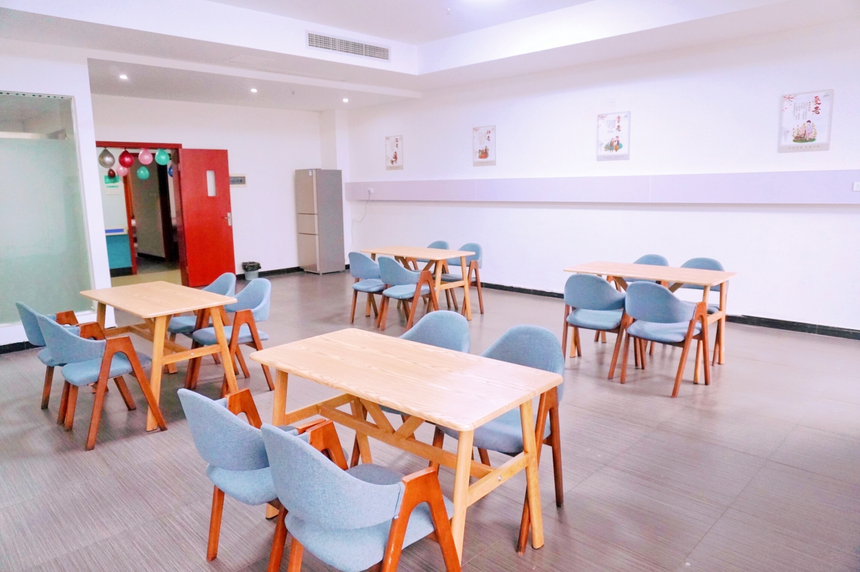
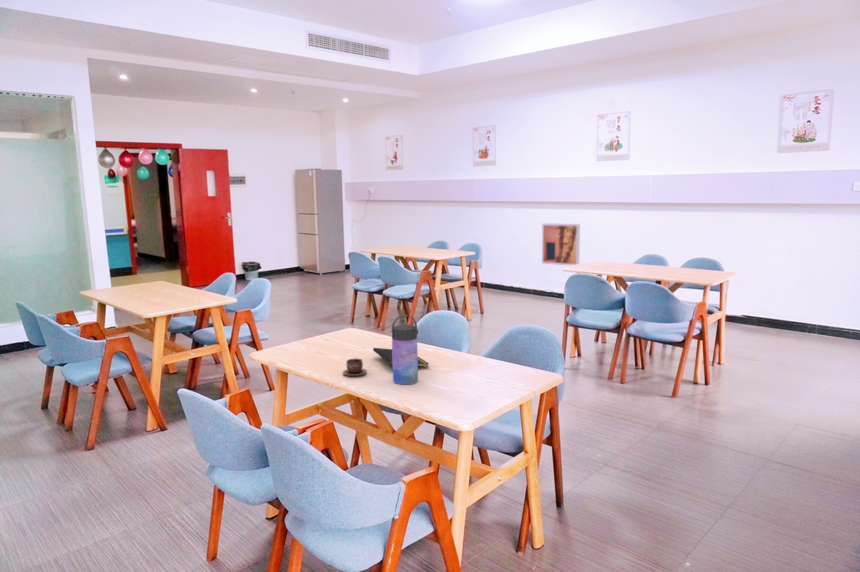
+ wall art (560, 244)
+ notepad (391, 357)
+ cup (355, 366)
+ water bottle (404, 348)
